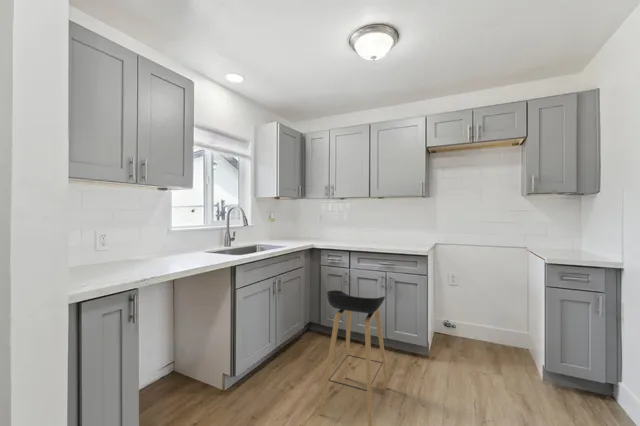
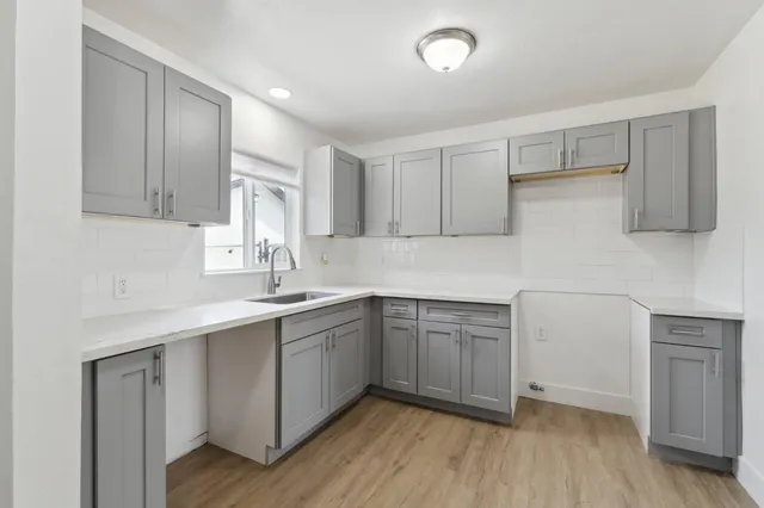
- stool (349, 344)
